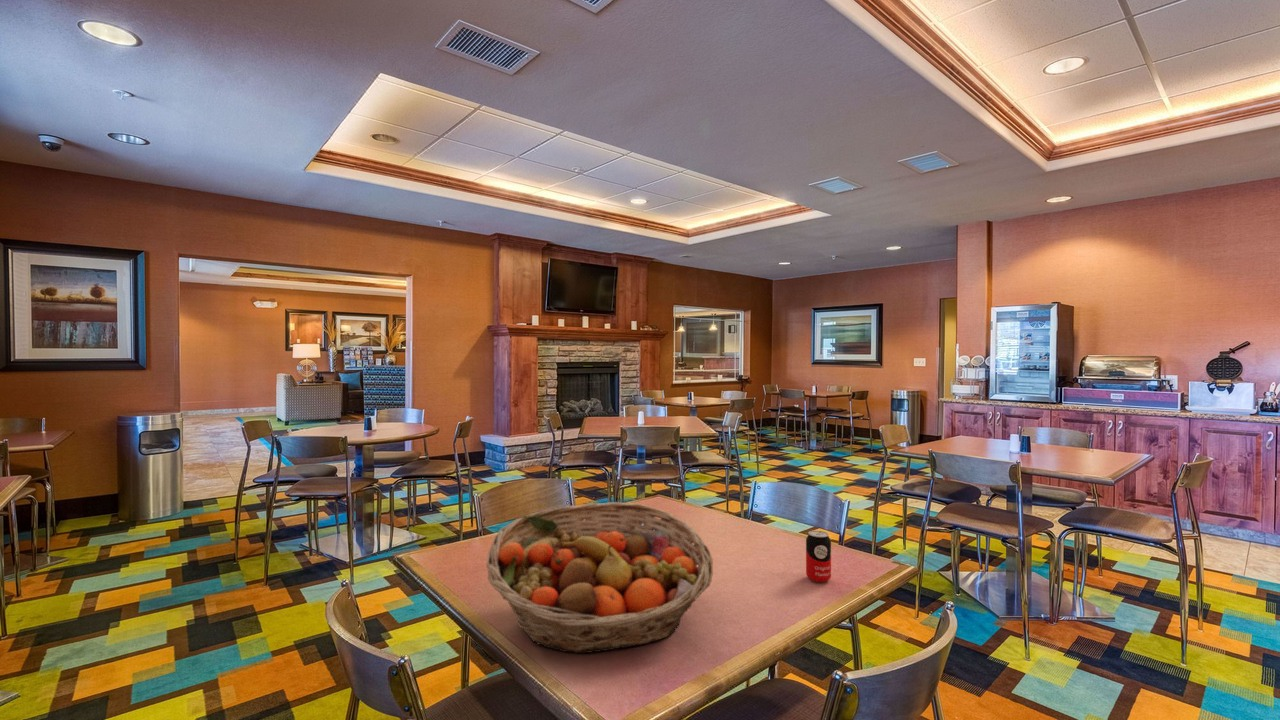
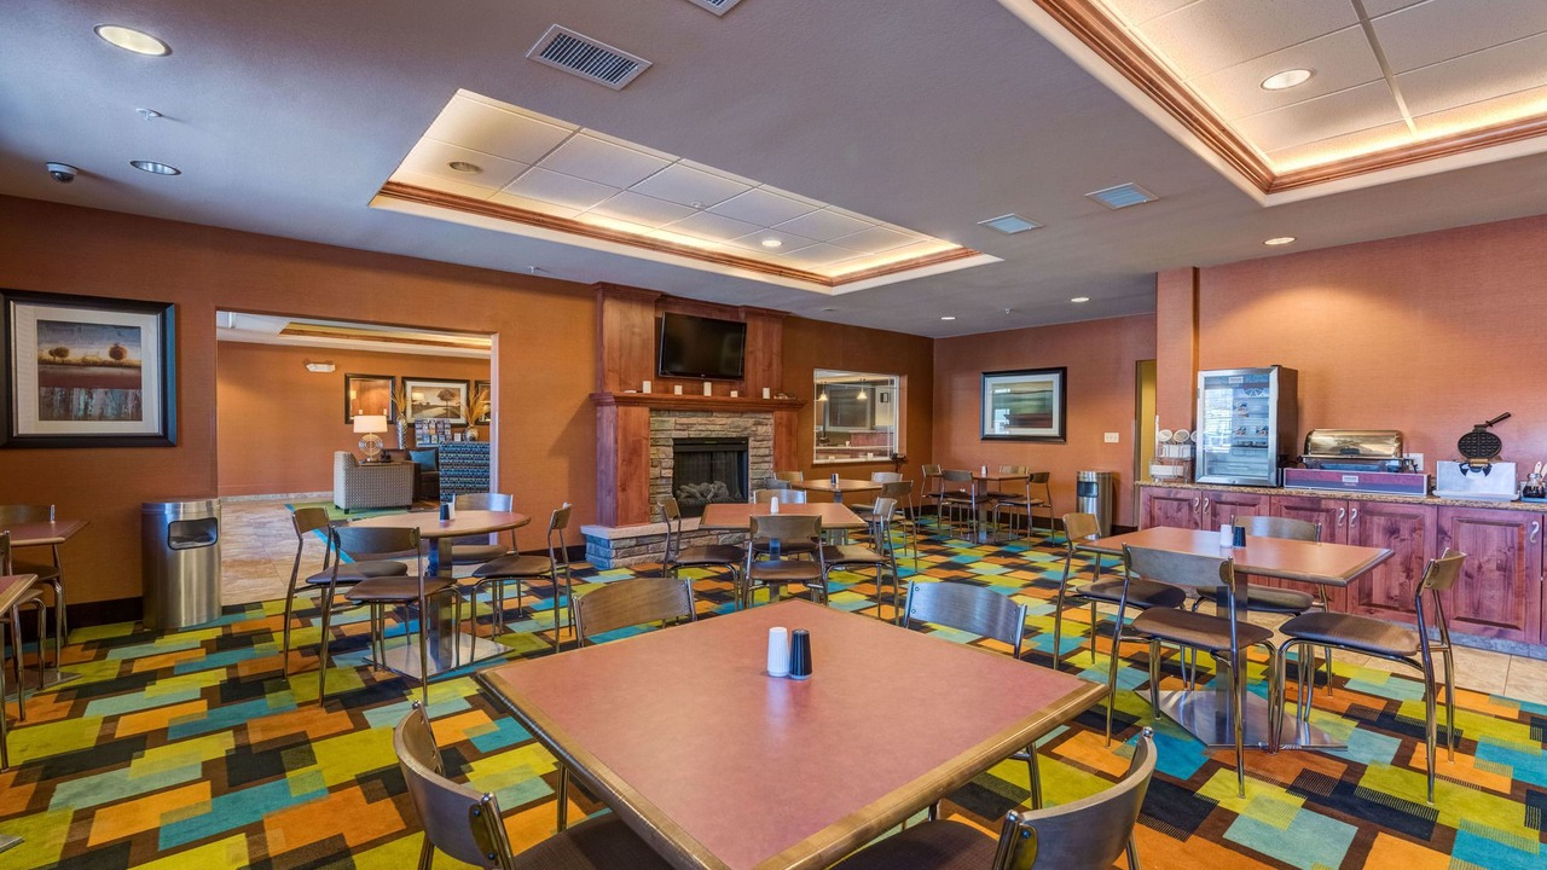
- beverage can (818, 556)
- fruit basket (601, 570)
